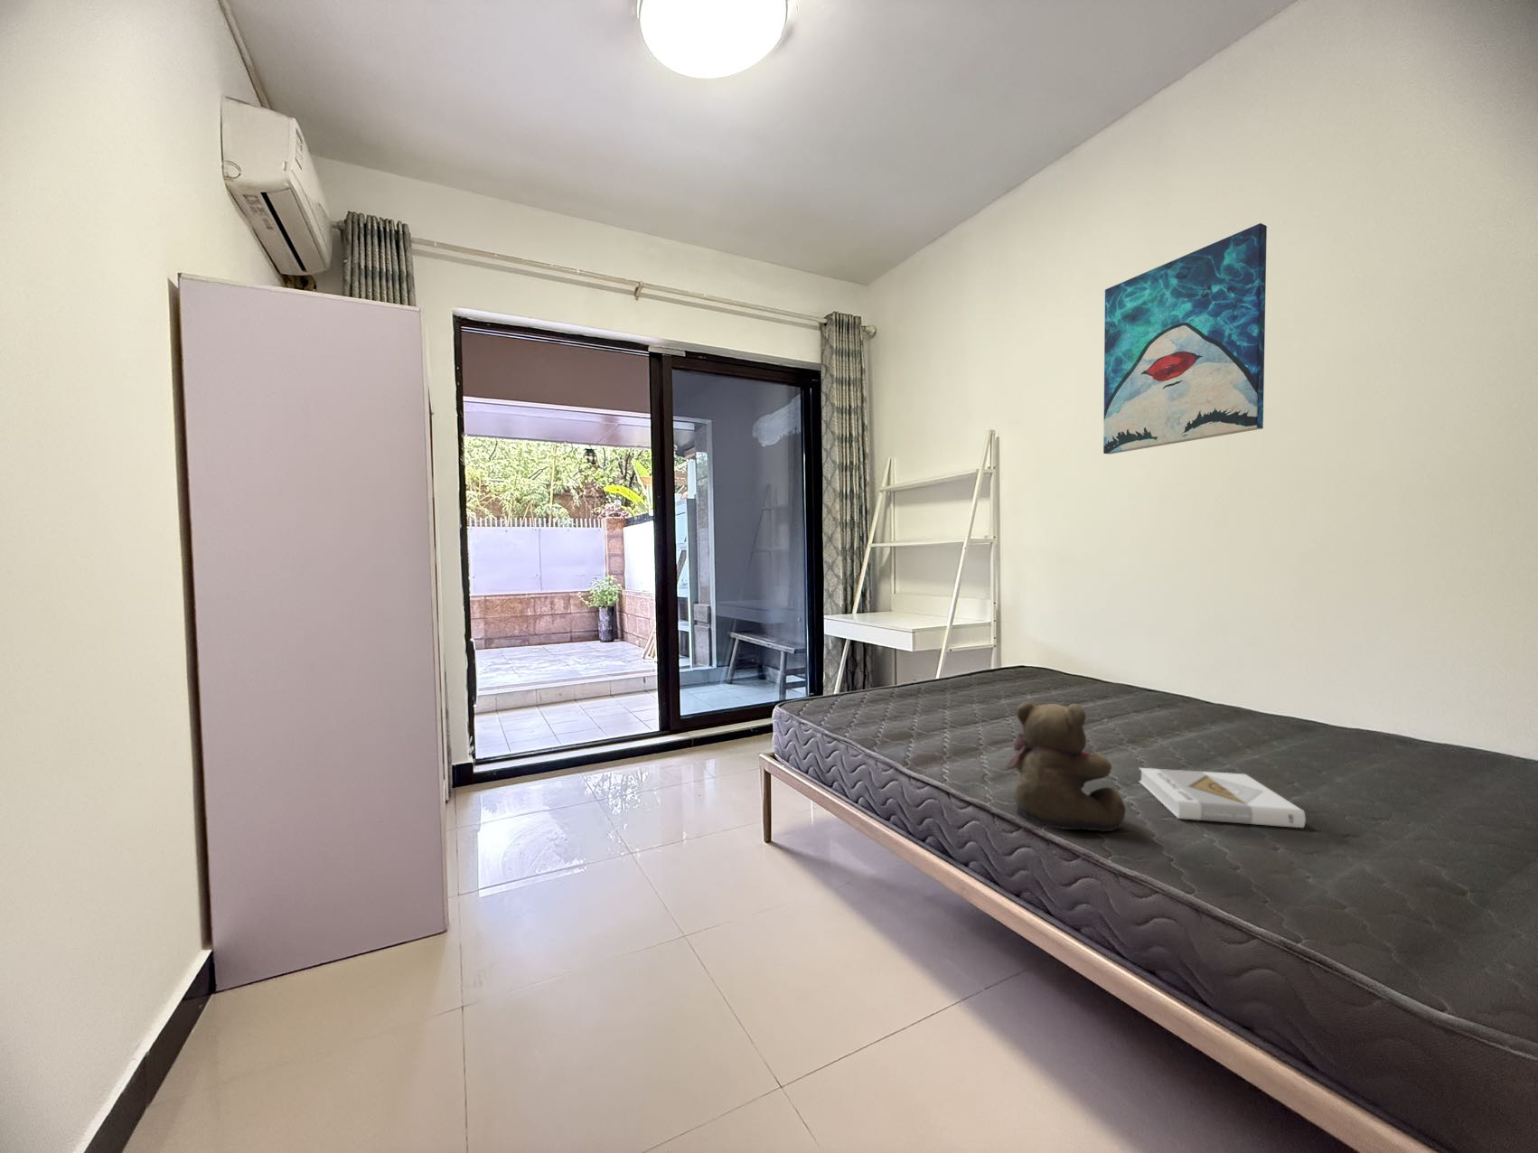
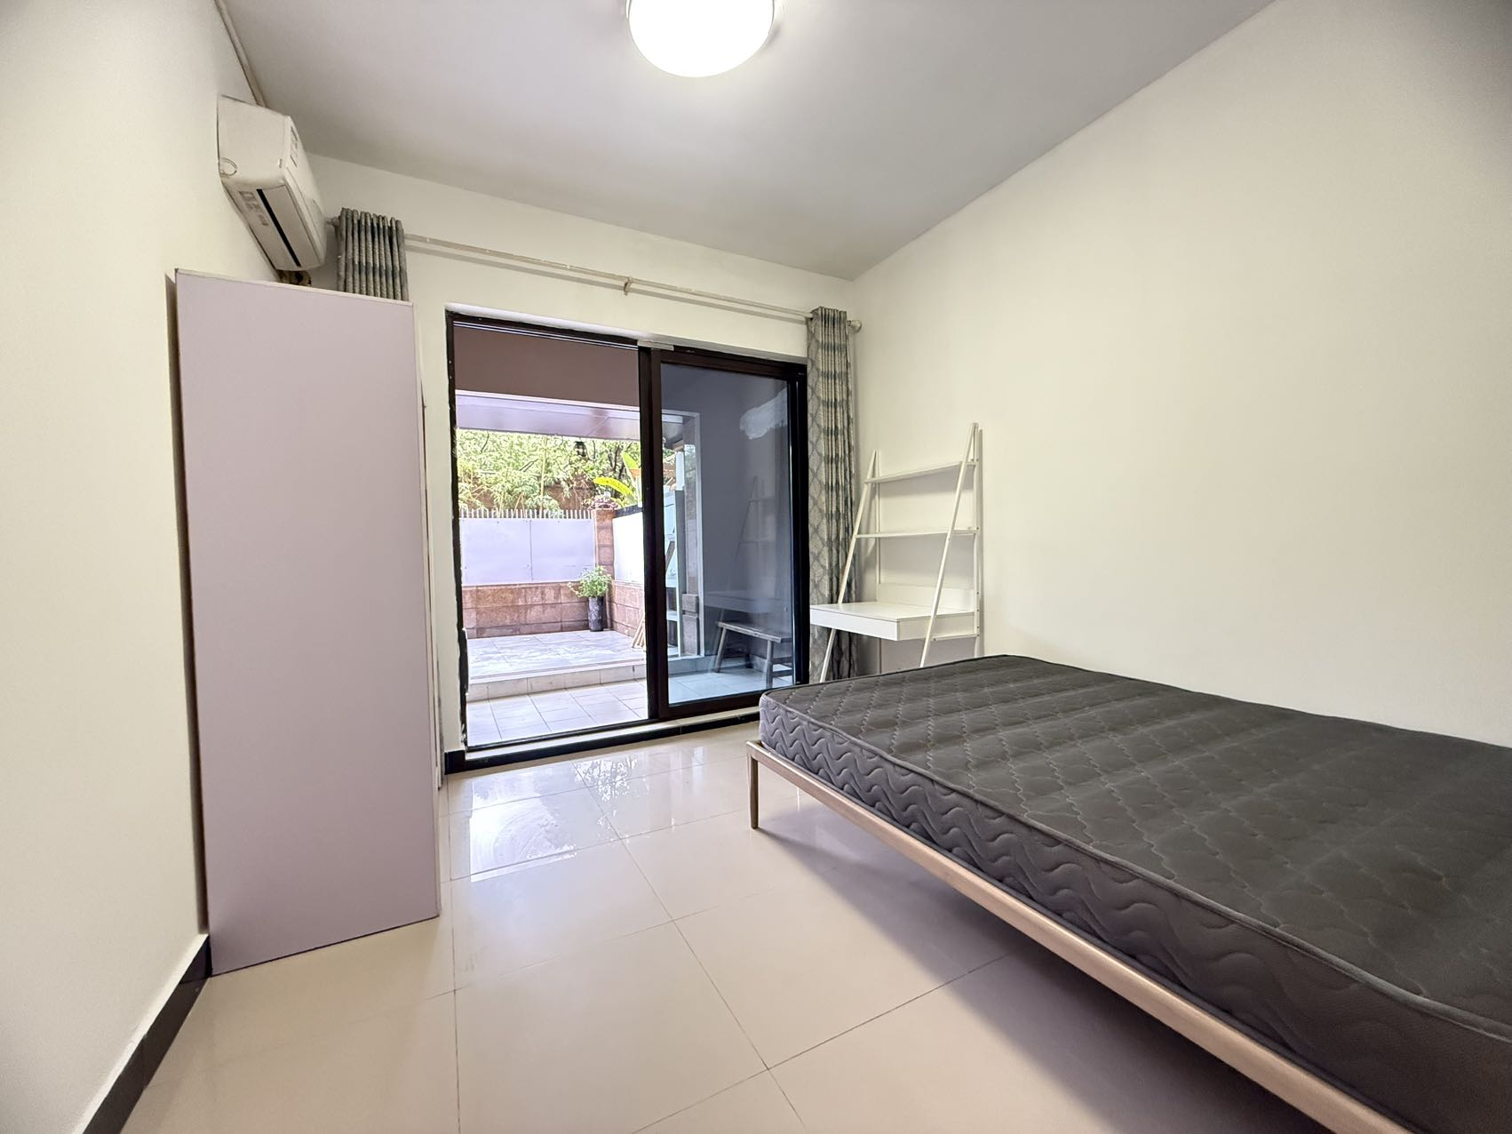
- book (1213, 796)
- teddy bear (1061, 758)
- wall art (1176, 351)
